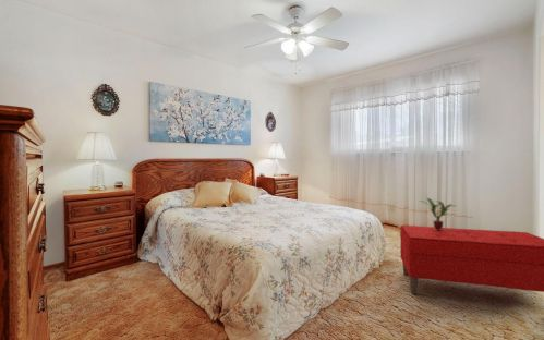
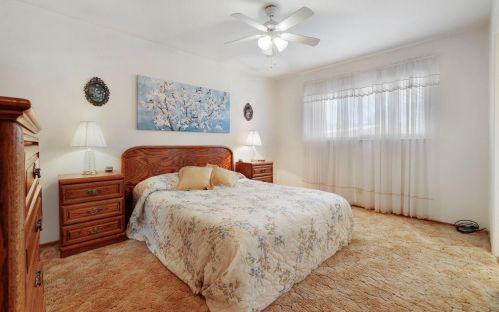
- bench (470, 263)
- potted plant (436, 214)
